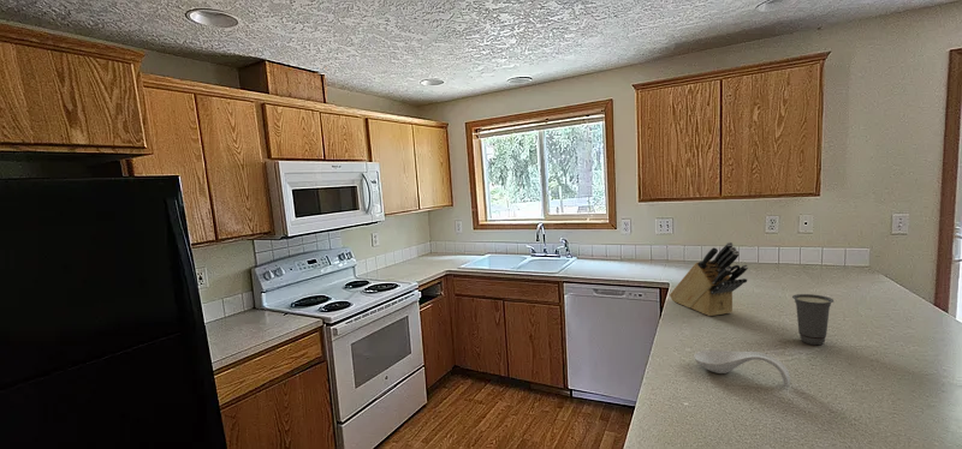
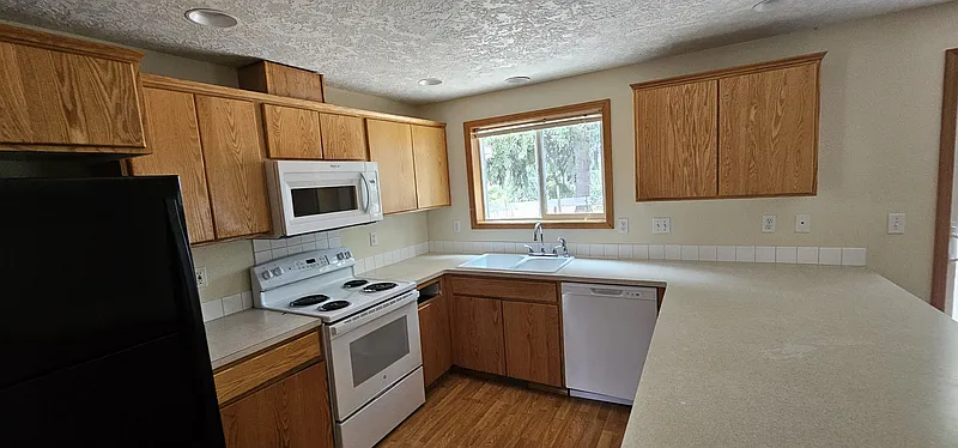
- knife block (705, 275)
- spoon rest (738, 361)
- cup (812, 319)
